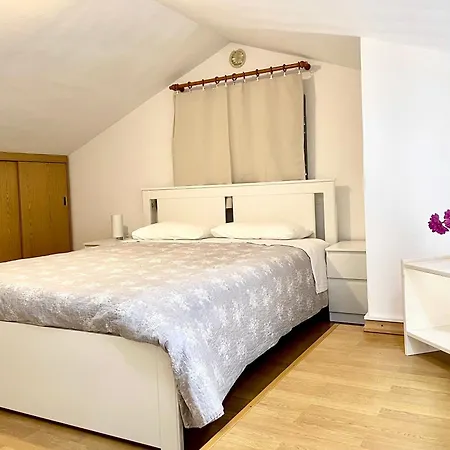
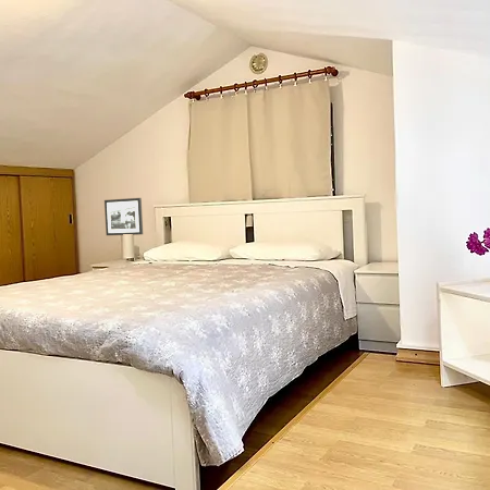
+ picture frame (123, 217)
